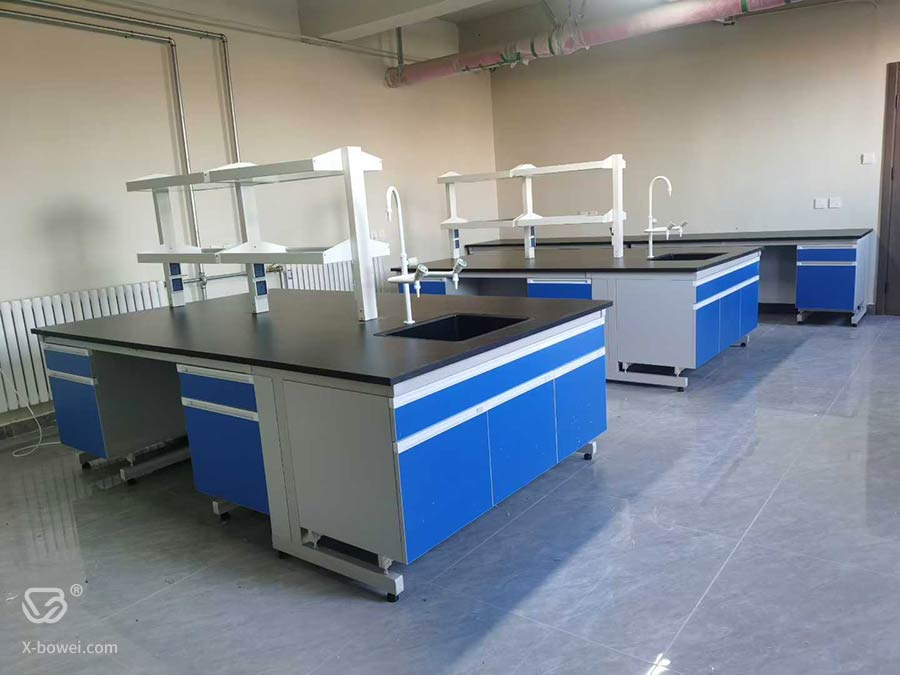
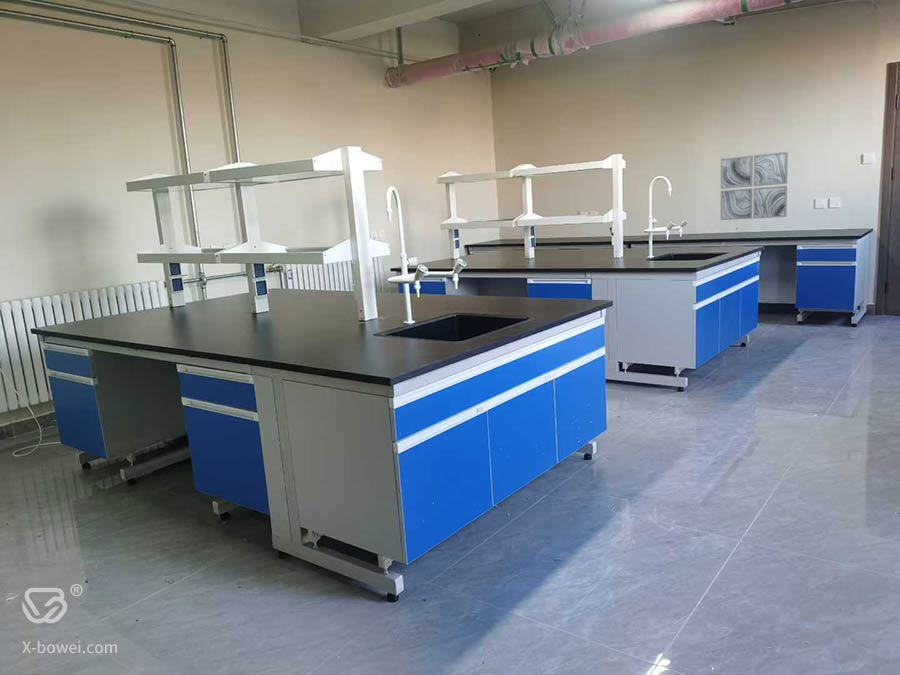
+ wall art (751, 186)
